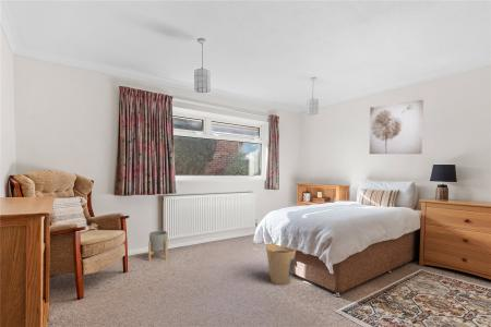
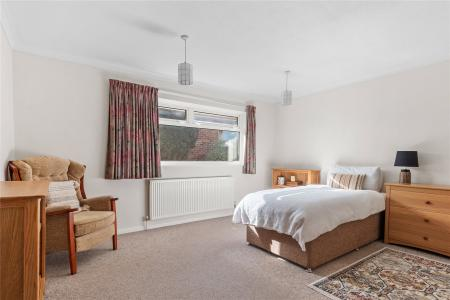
- trash can (280, 264)
- wall art (394, 129)
- planter (158, 245)
